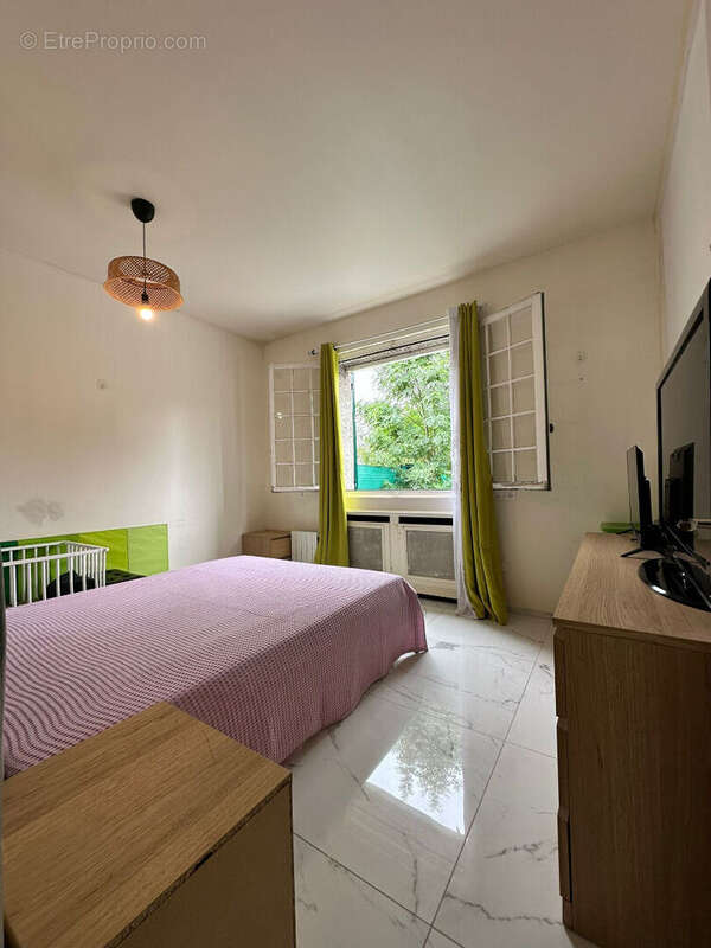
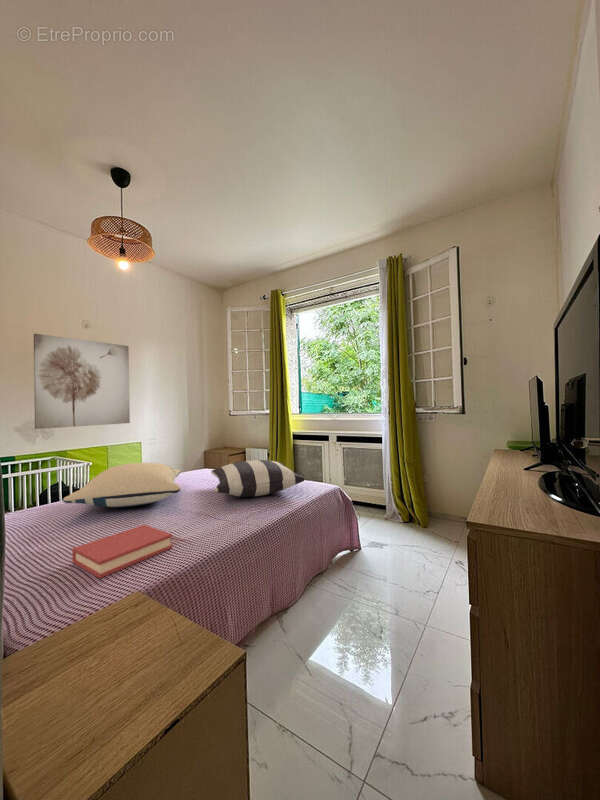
+ pillow (254, 476)
+ hardback book (124, 547)
+ pillow (132, 483)
+ wall art (86, 383)
